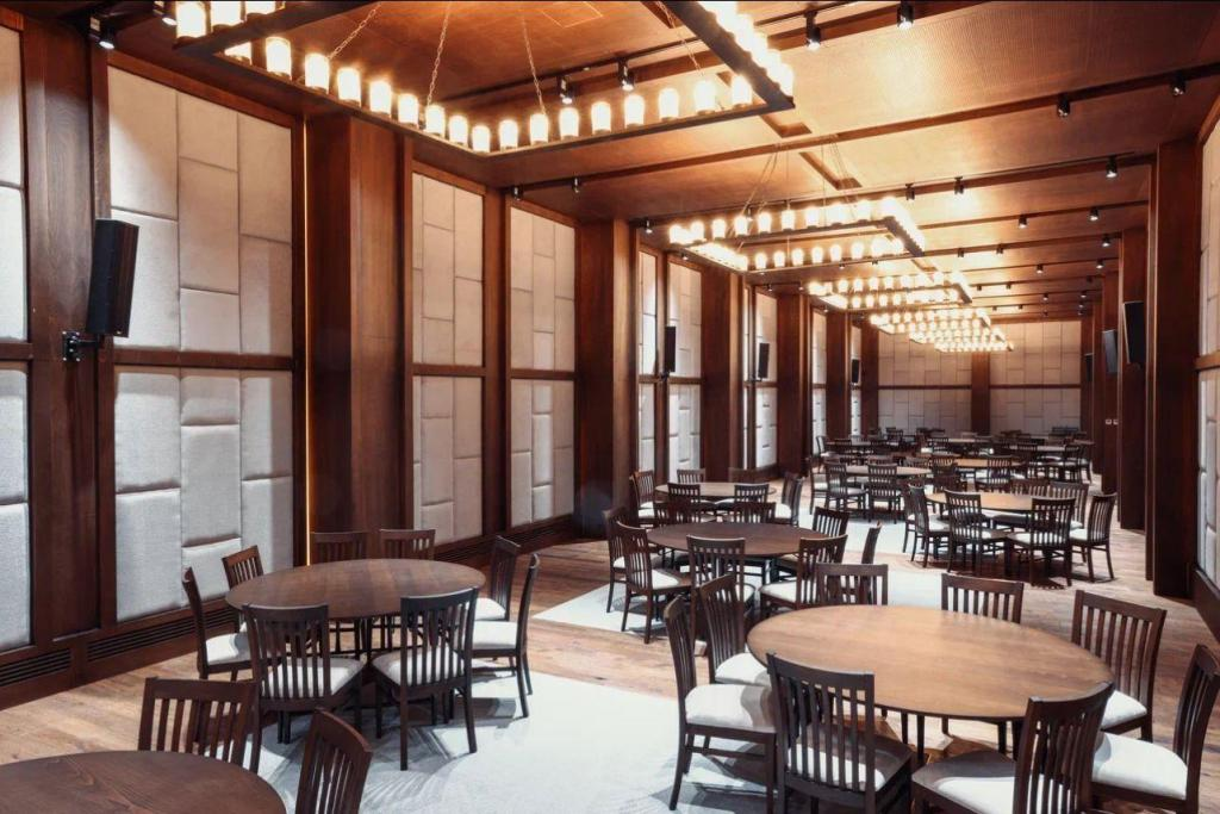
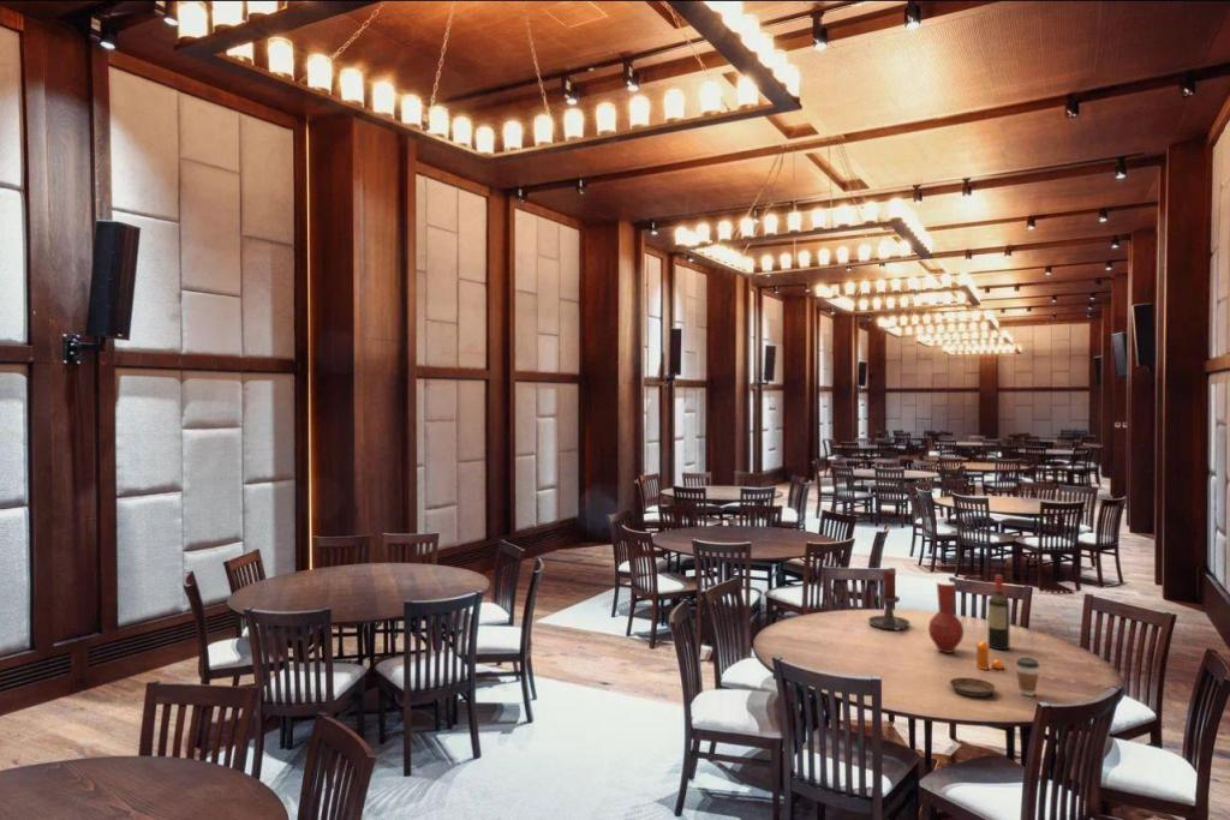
+ candle holder (890, 599)
+ vase (945, 616)
+ wine bottle (998, 611)
+ pepper shaker (987, 654)
+ coffee cup (1027, 676)
+ saucer (972, 688)
